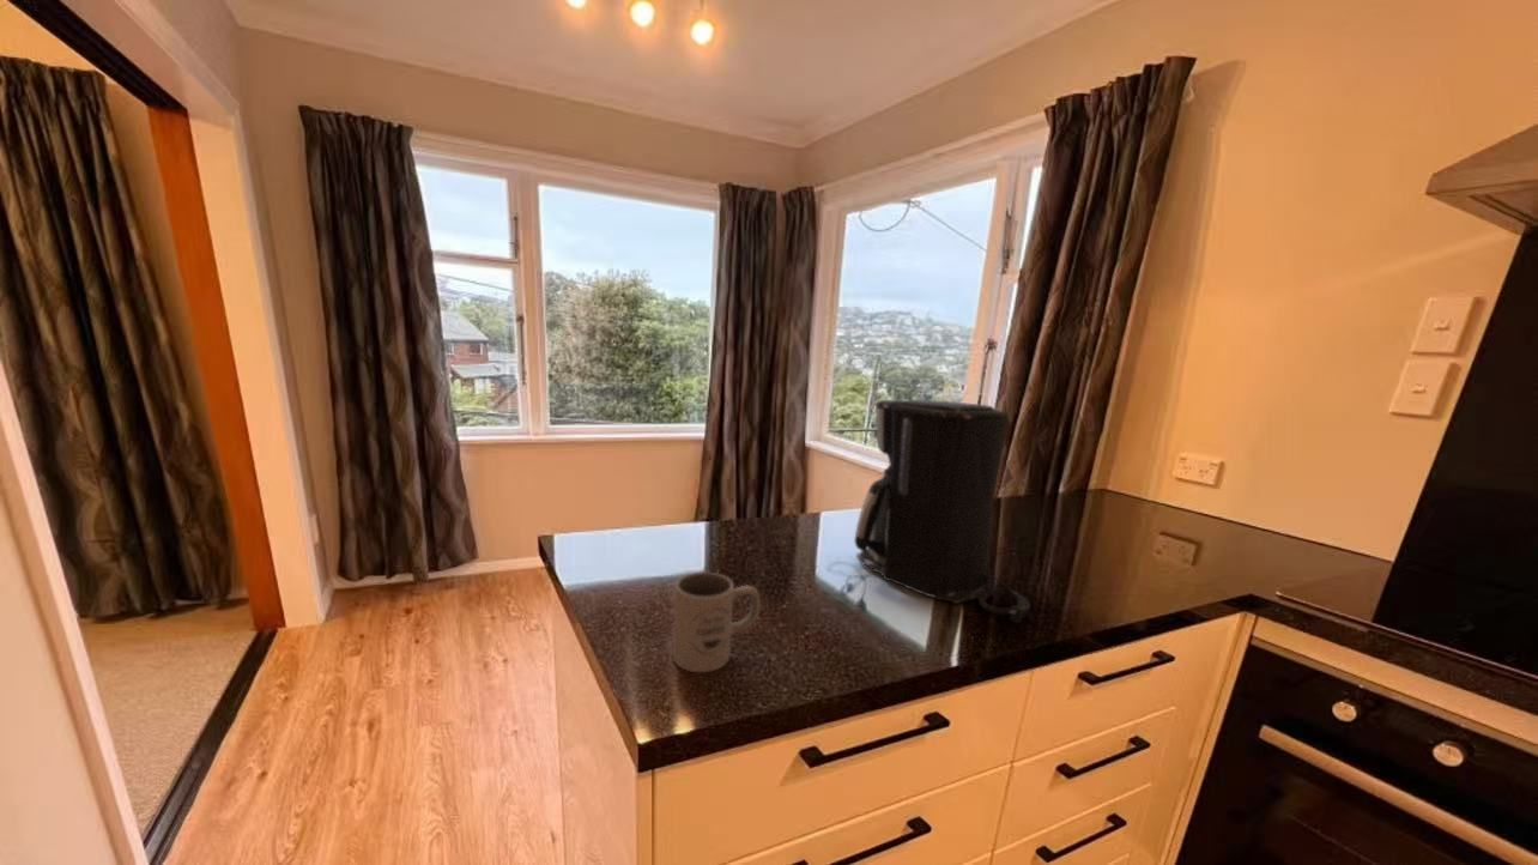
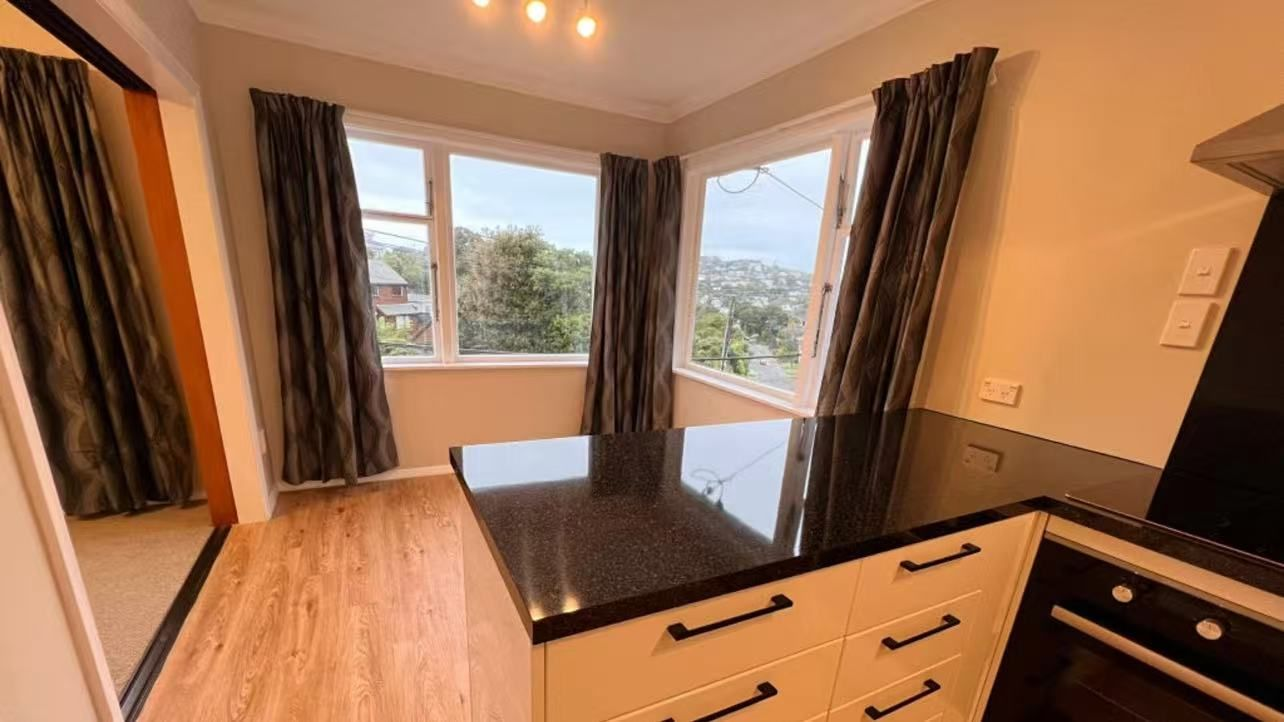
- mug (717, 617)
- coffee maker (934, 495)
